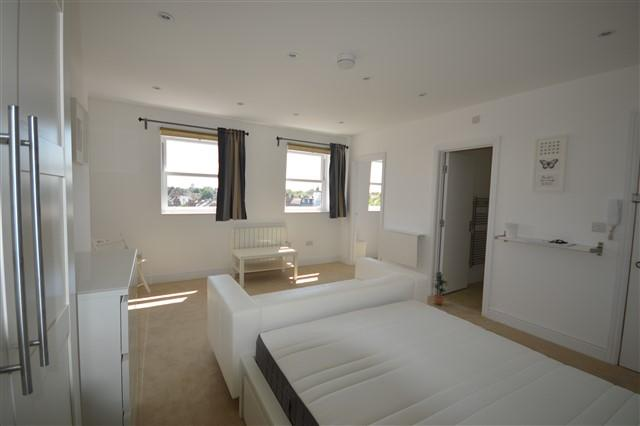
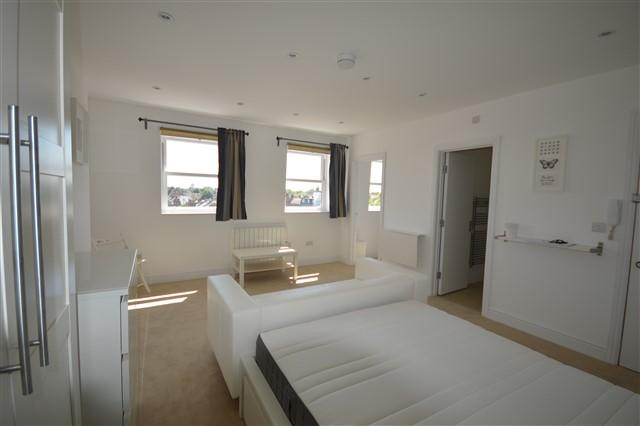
- potted plant (441, 288)
